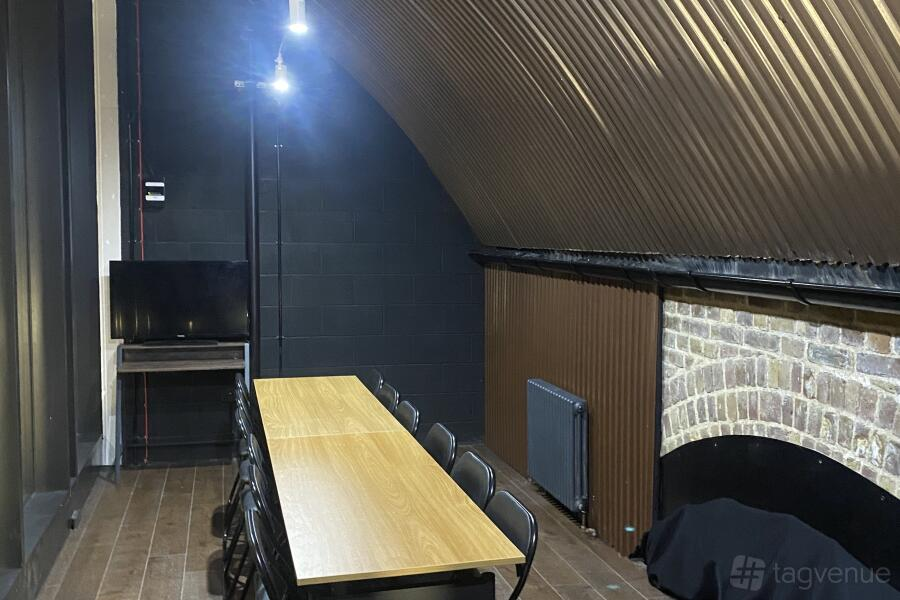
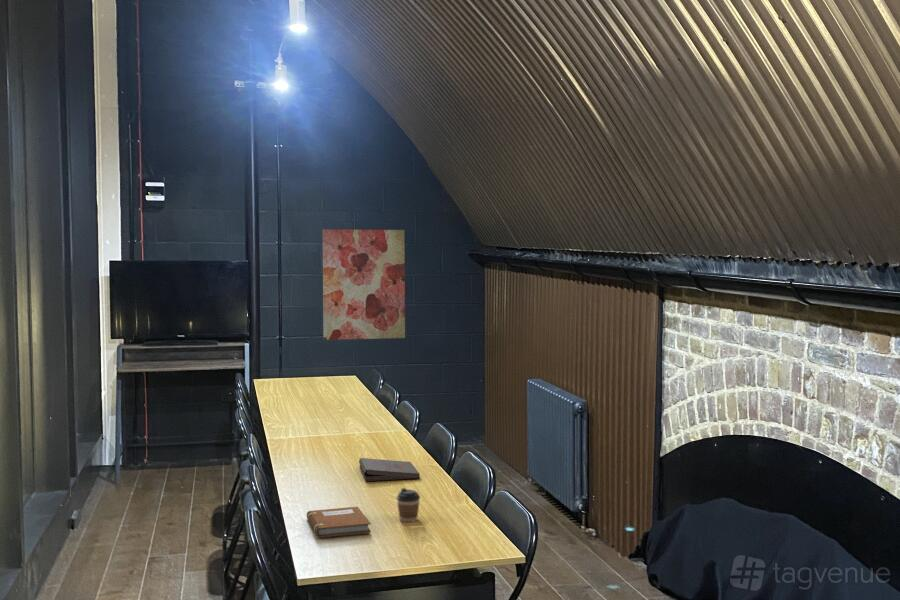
+ wall art (364, 284)
+ notebook (337, 521)
+ coffee cup (408, 504)
+ pizza box (388, 467)
